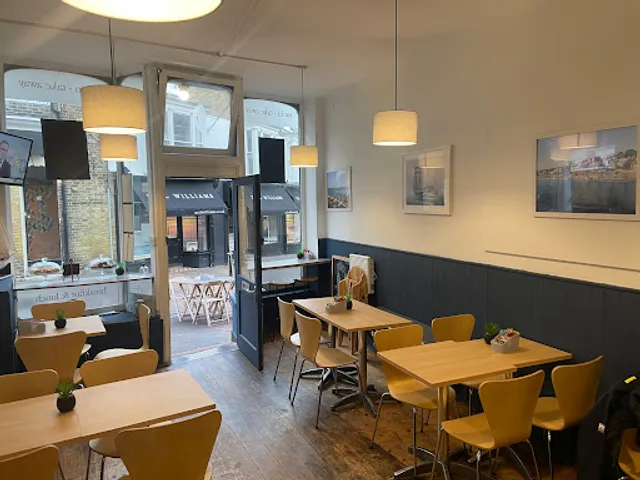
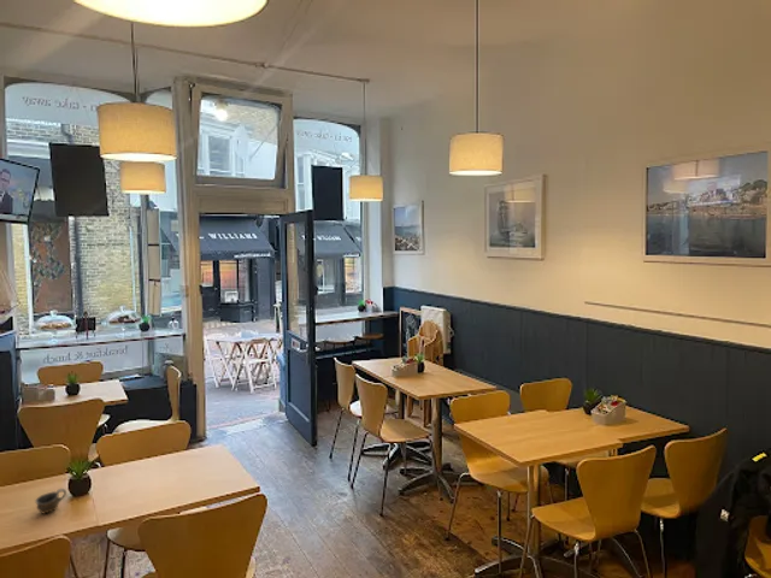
+ cup (49, 501)
